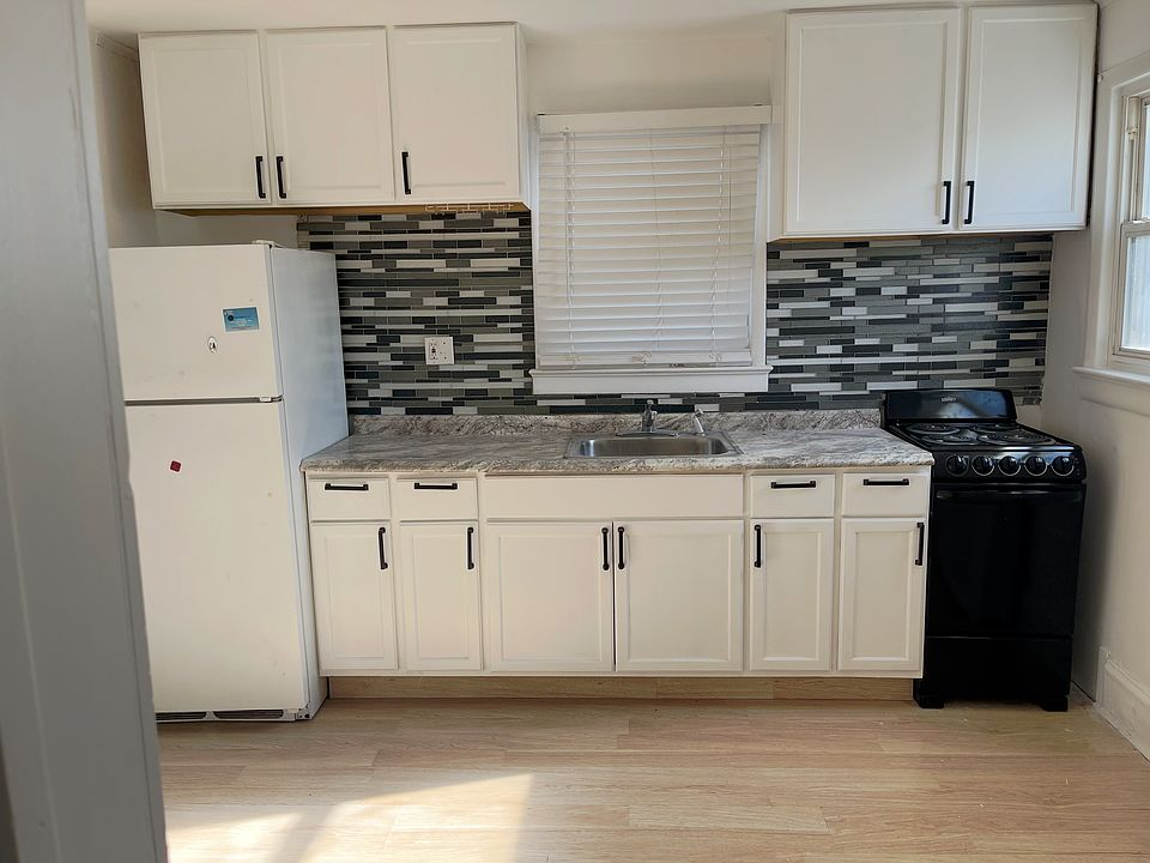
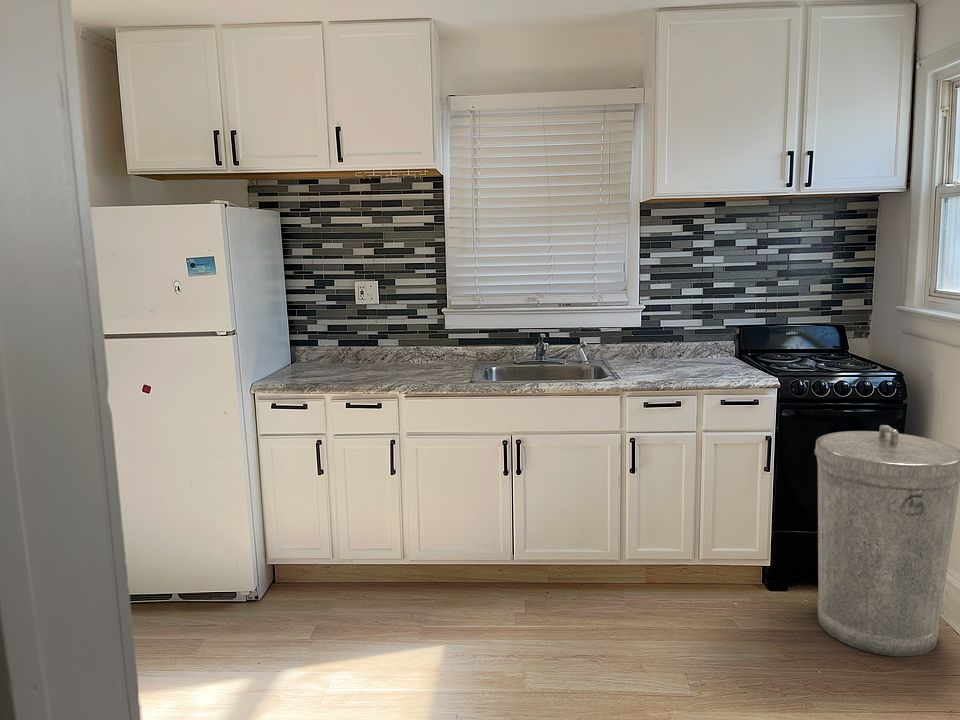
+ trash can (882, 529)
